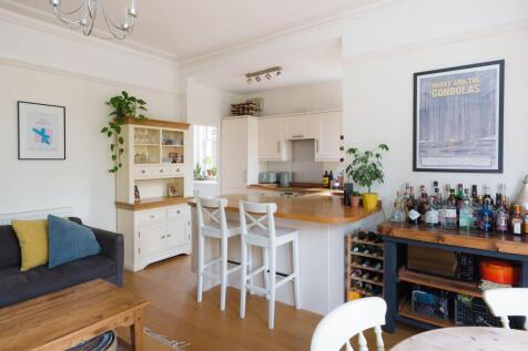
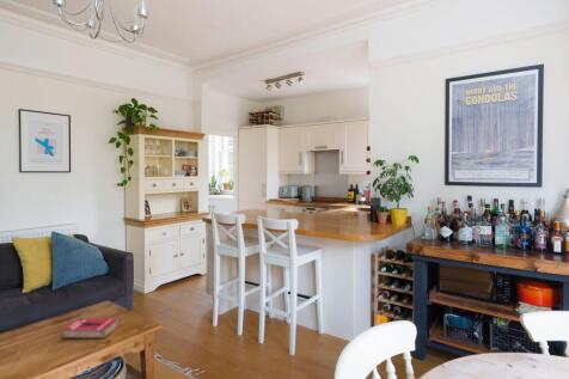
+ book (91, 328)
